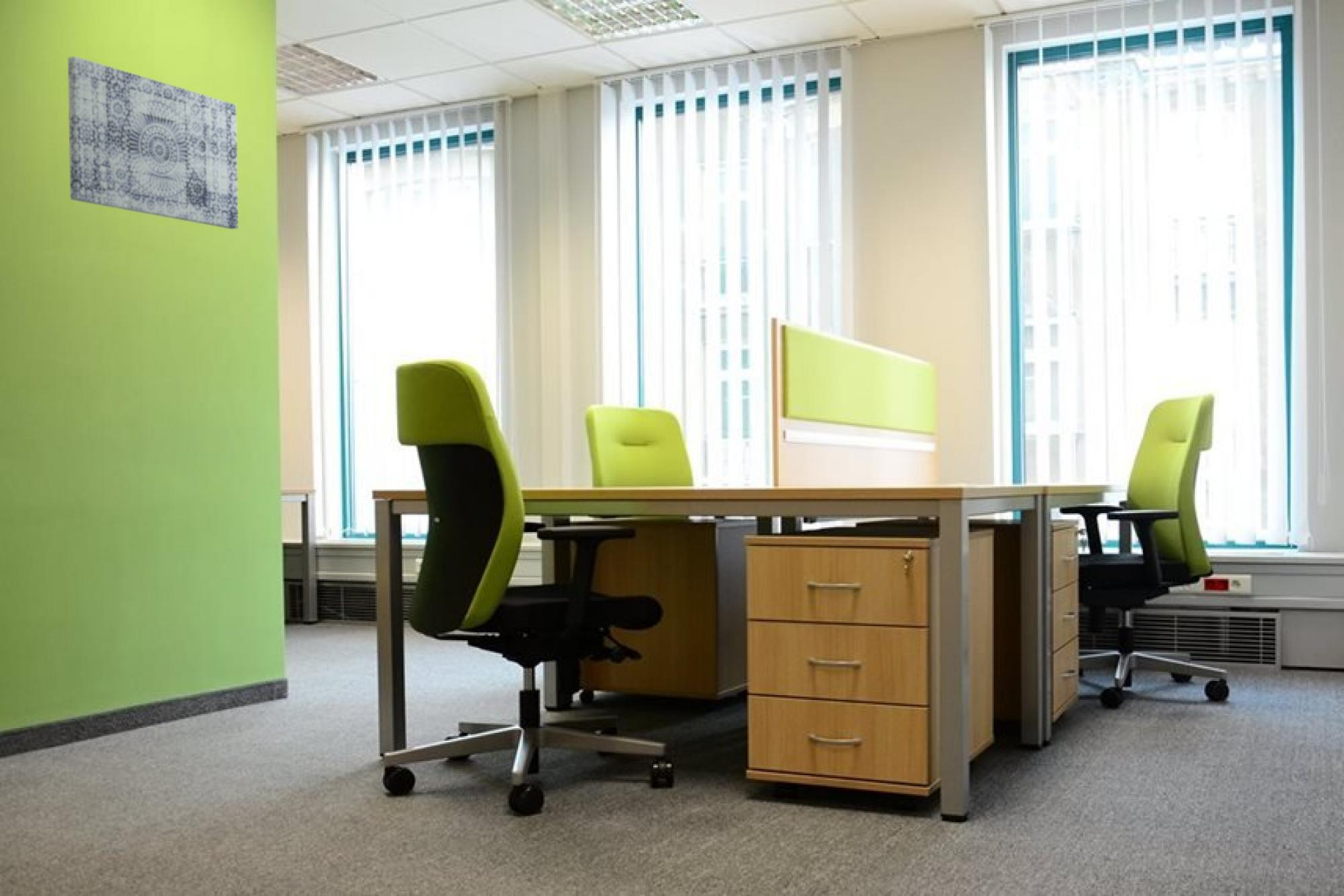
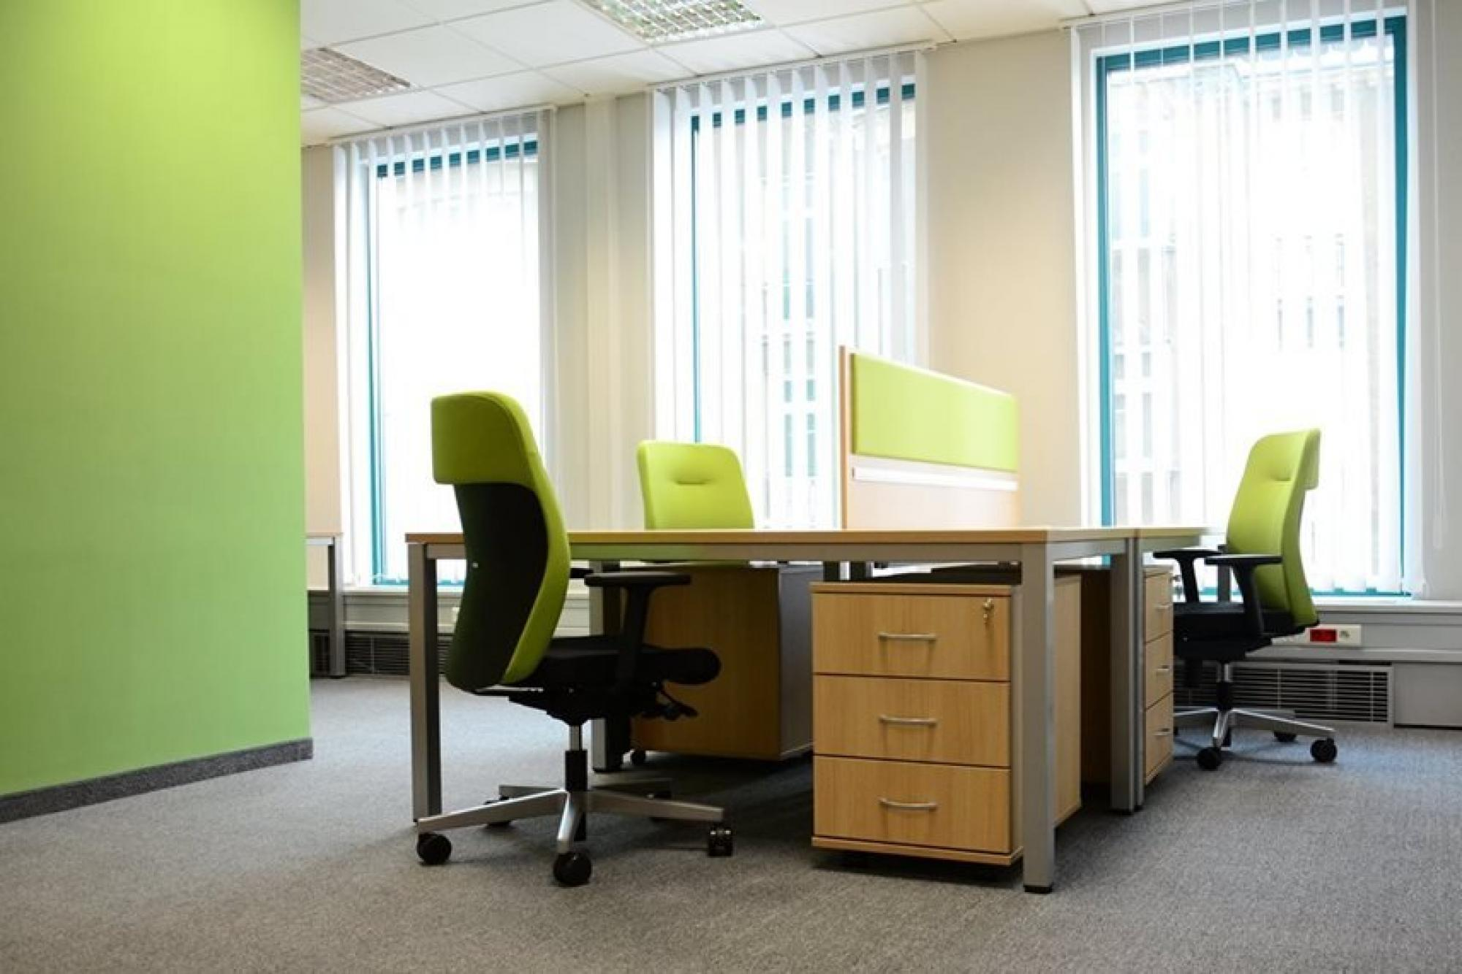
- wall art (159, 148)
